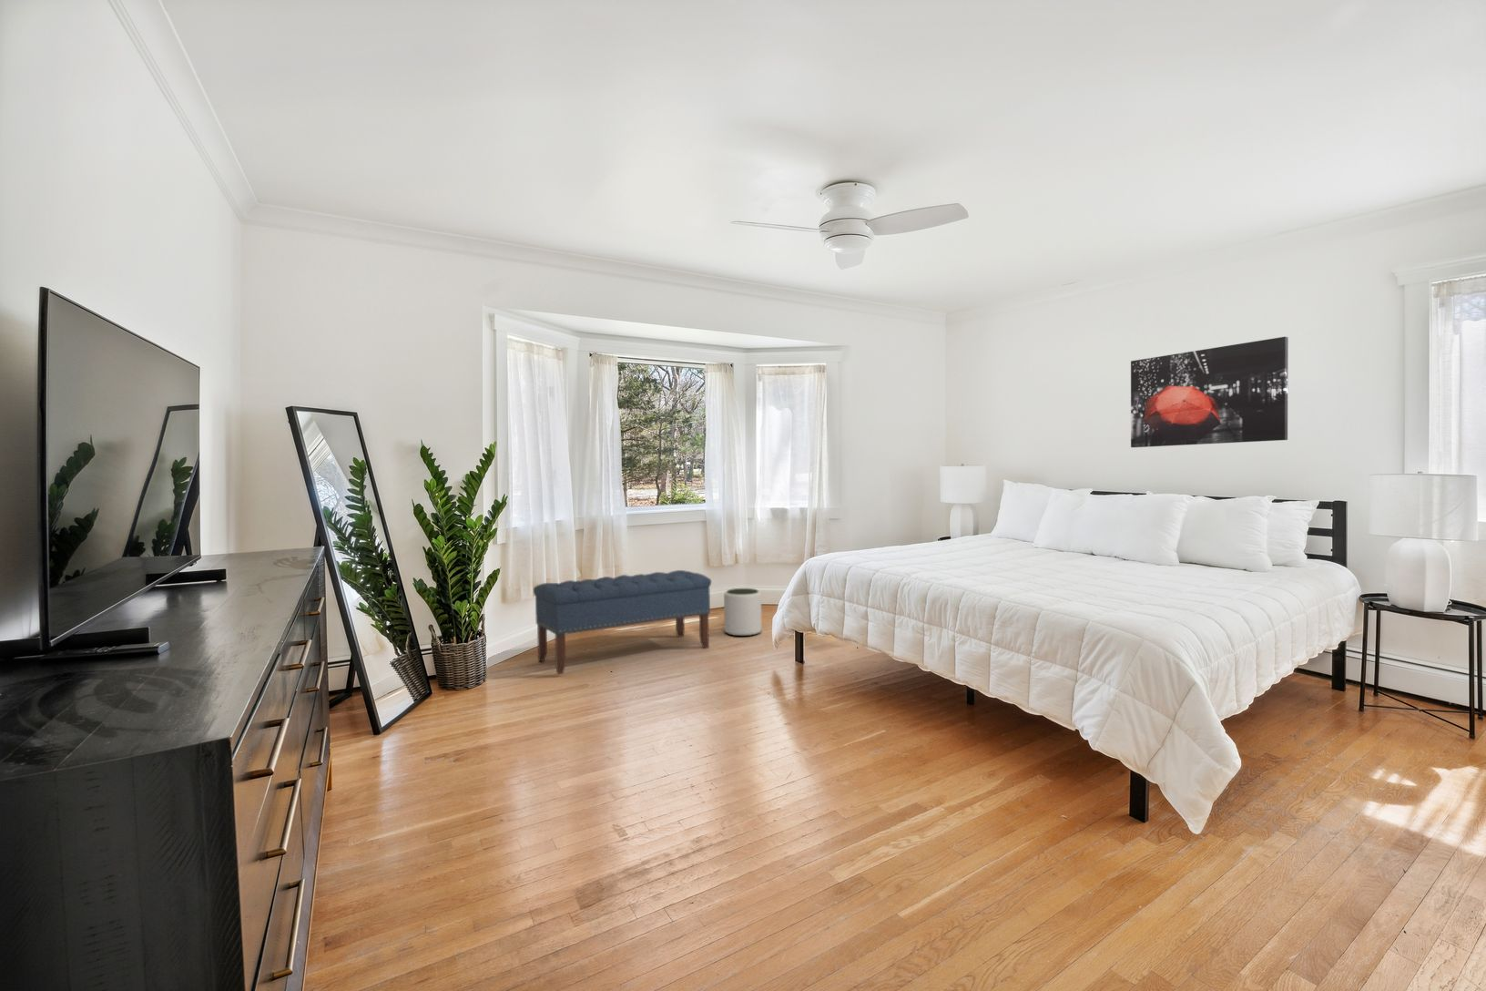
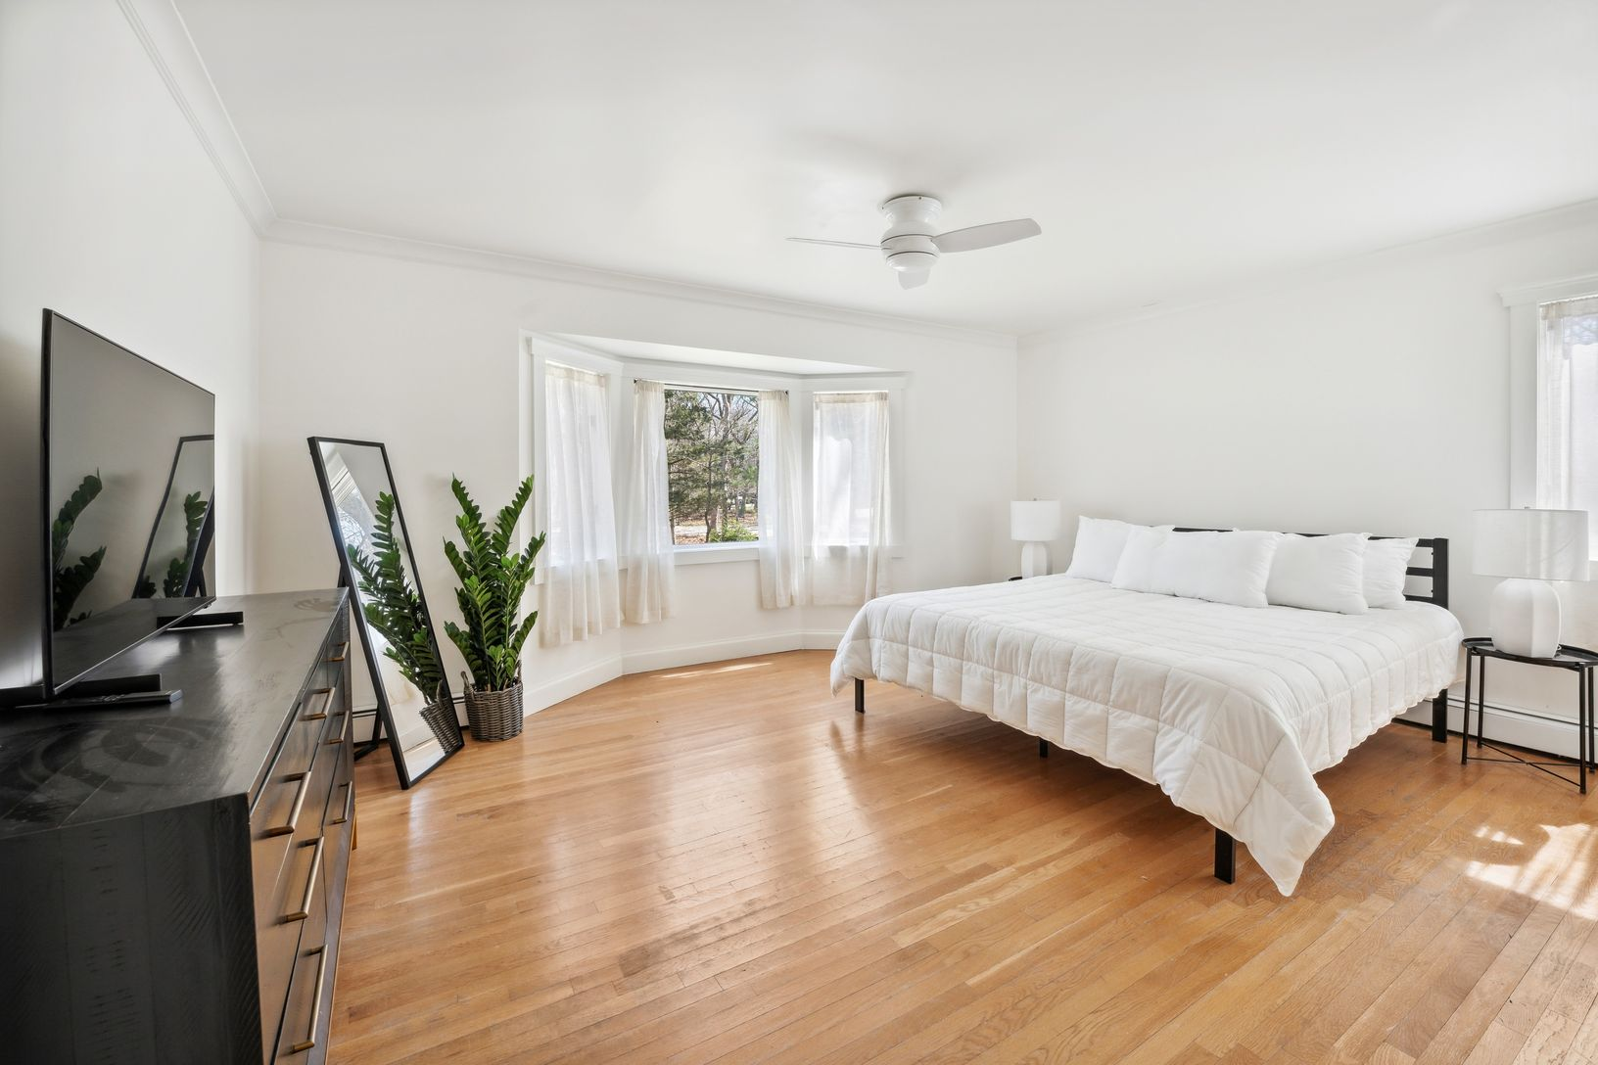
- bench (625, 616)
- wall art (1202, 397)
- plant pot (742, 612)
